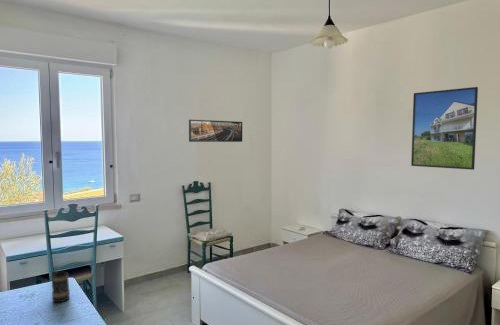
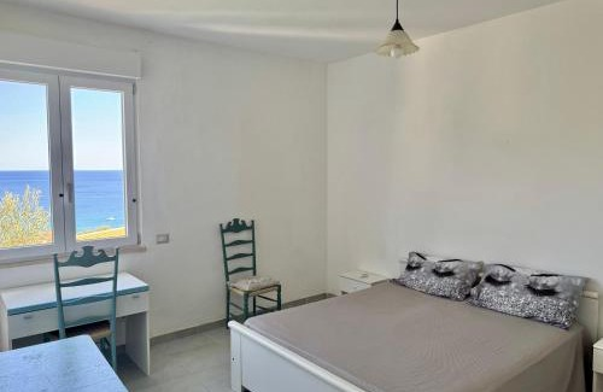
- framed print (442, 129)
- mug (59, 285)
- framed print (217, 131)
